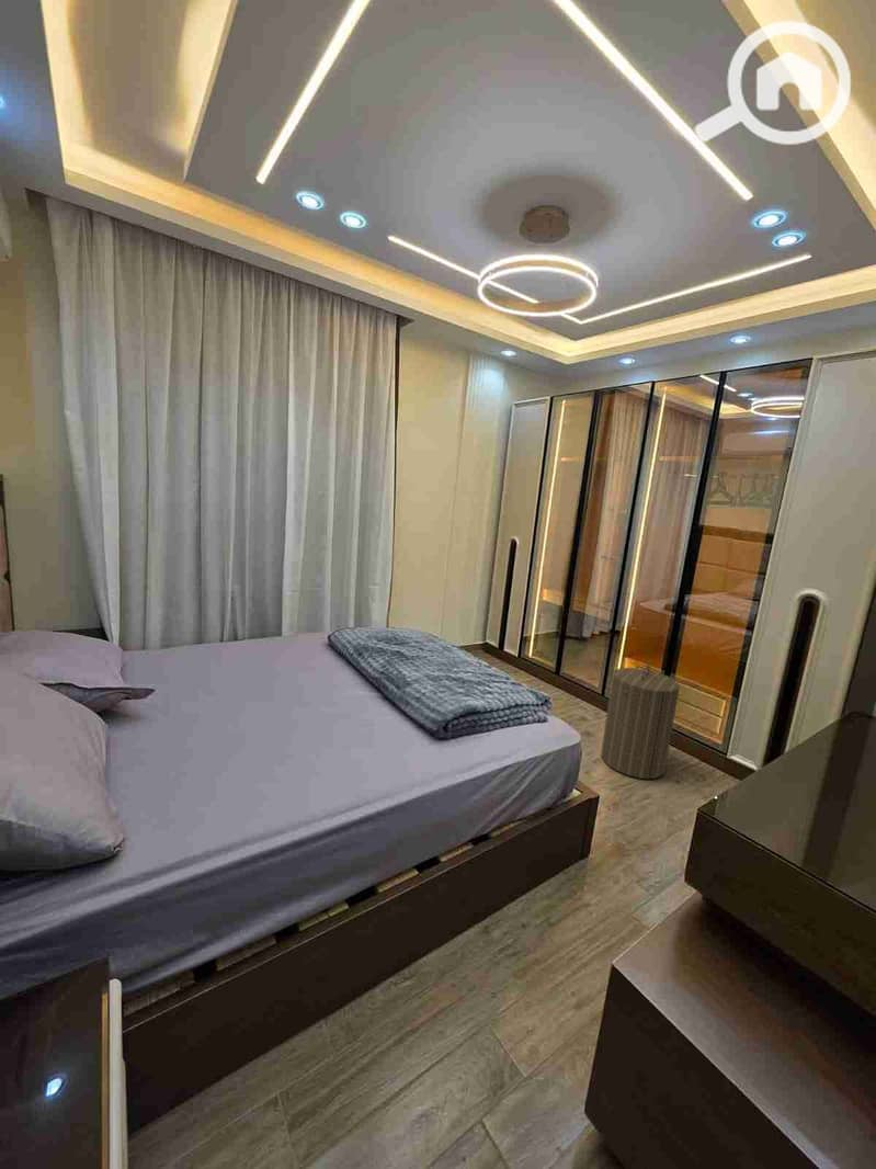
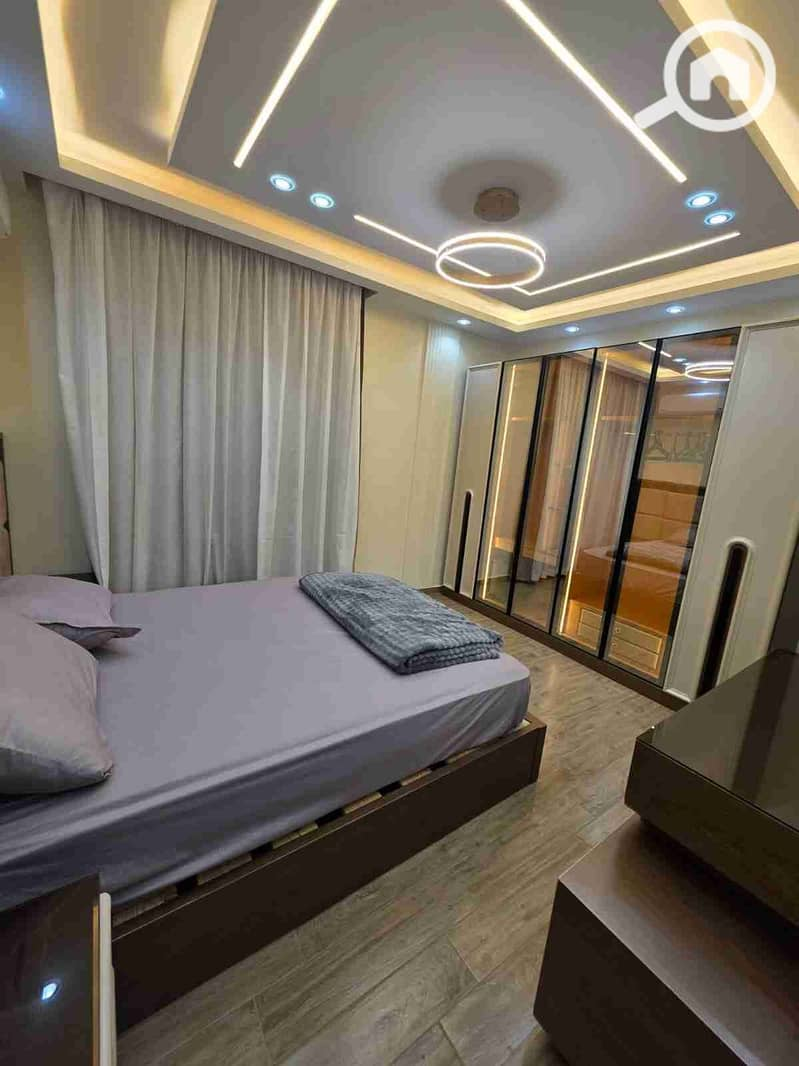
- laundry hamper (639, 714)
